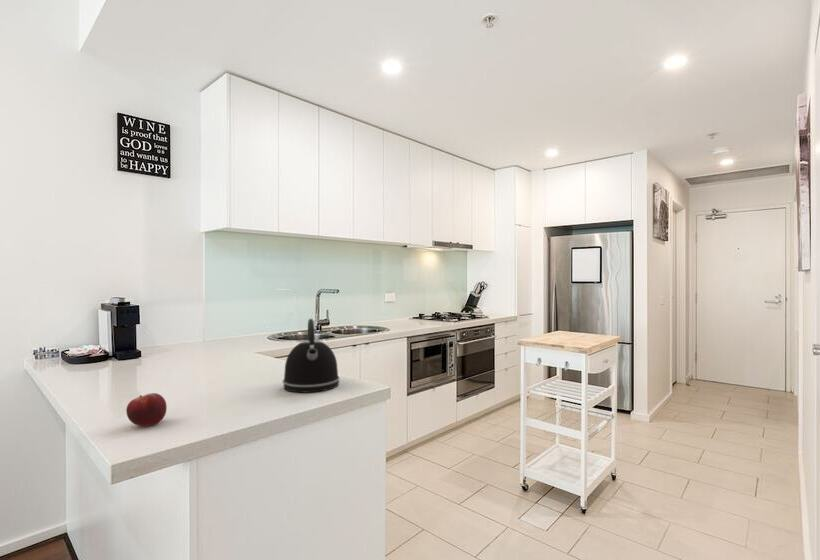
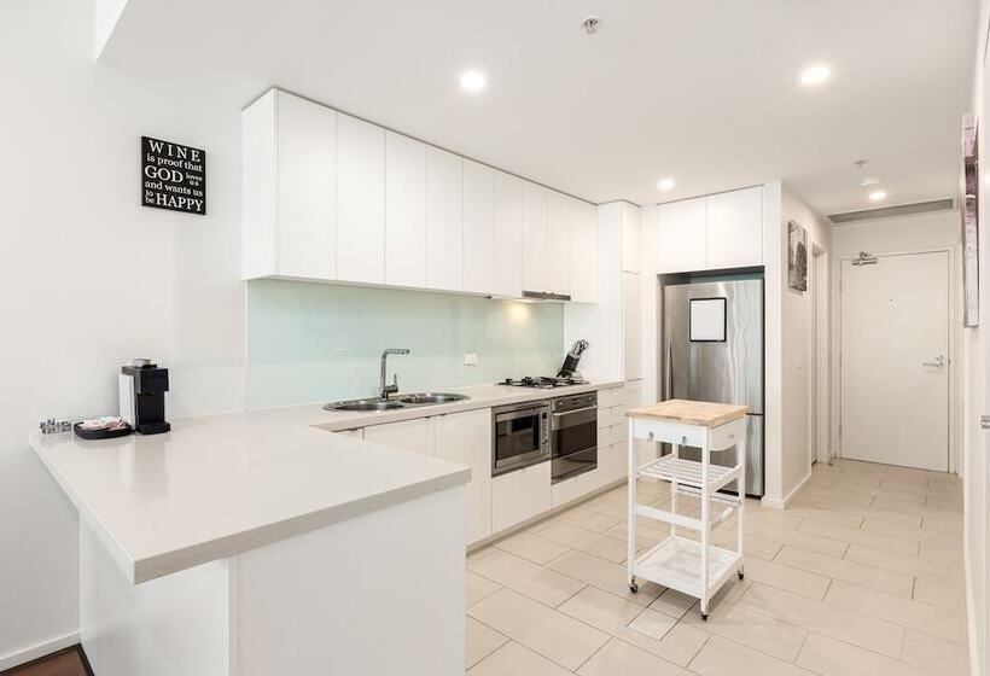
- kettle (311, 352)
- fruit (147, 408)
